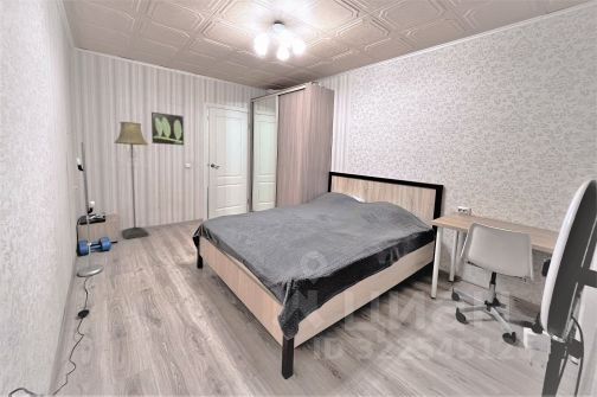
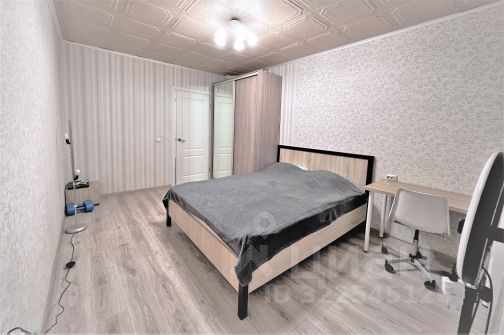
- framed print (167, 129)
- floor lamp (133, 180)
